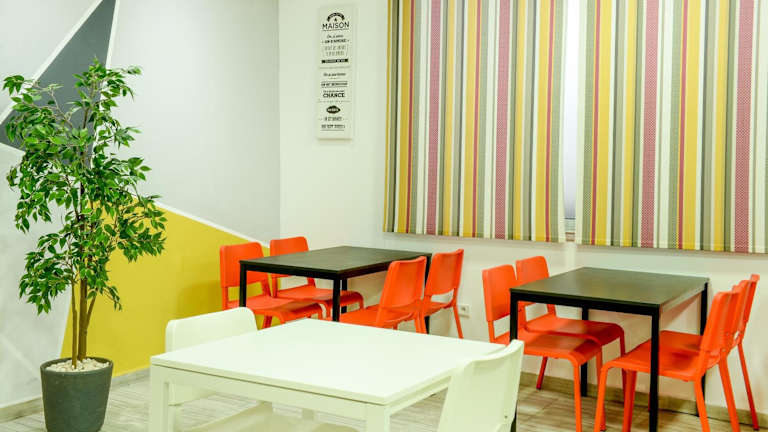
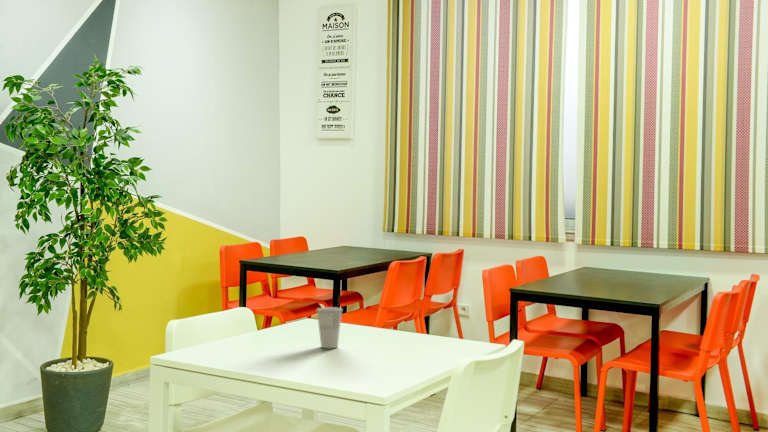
+ cup (329, 327)
